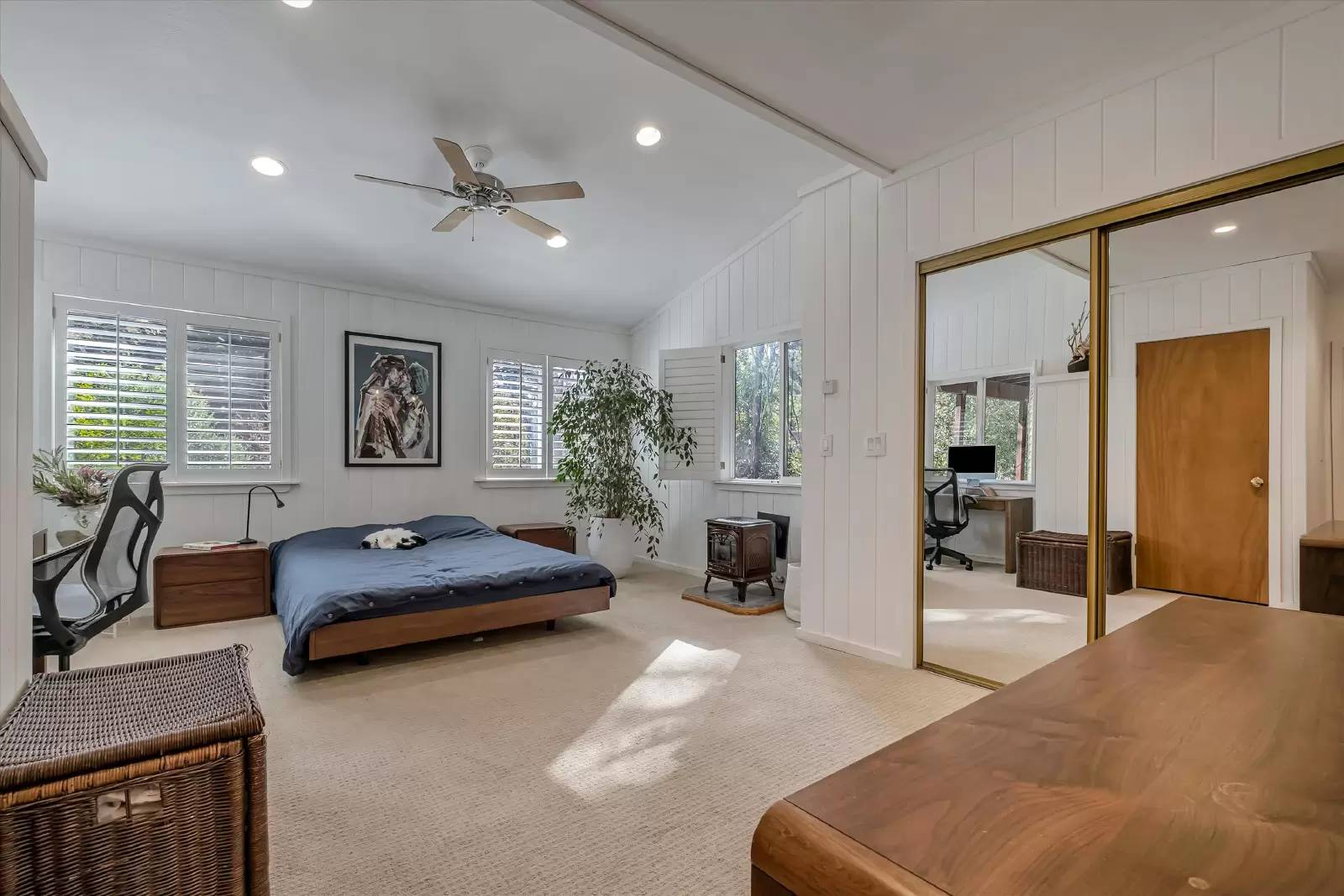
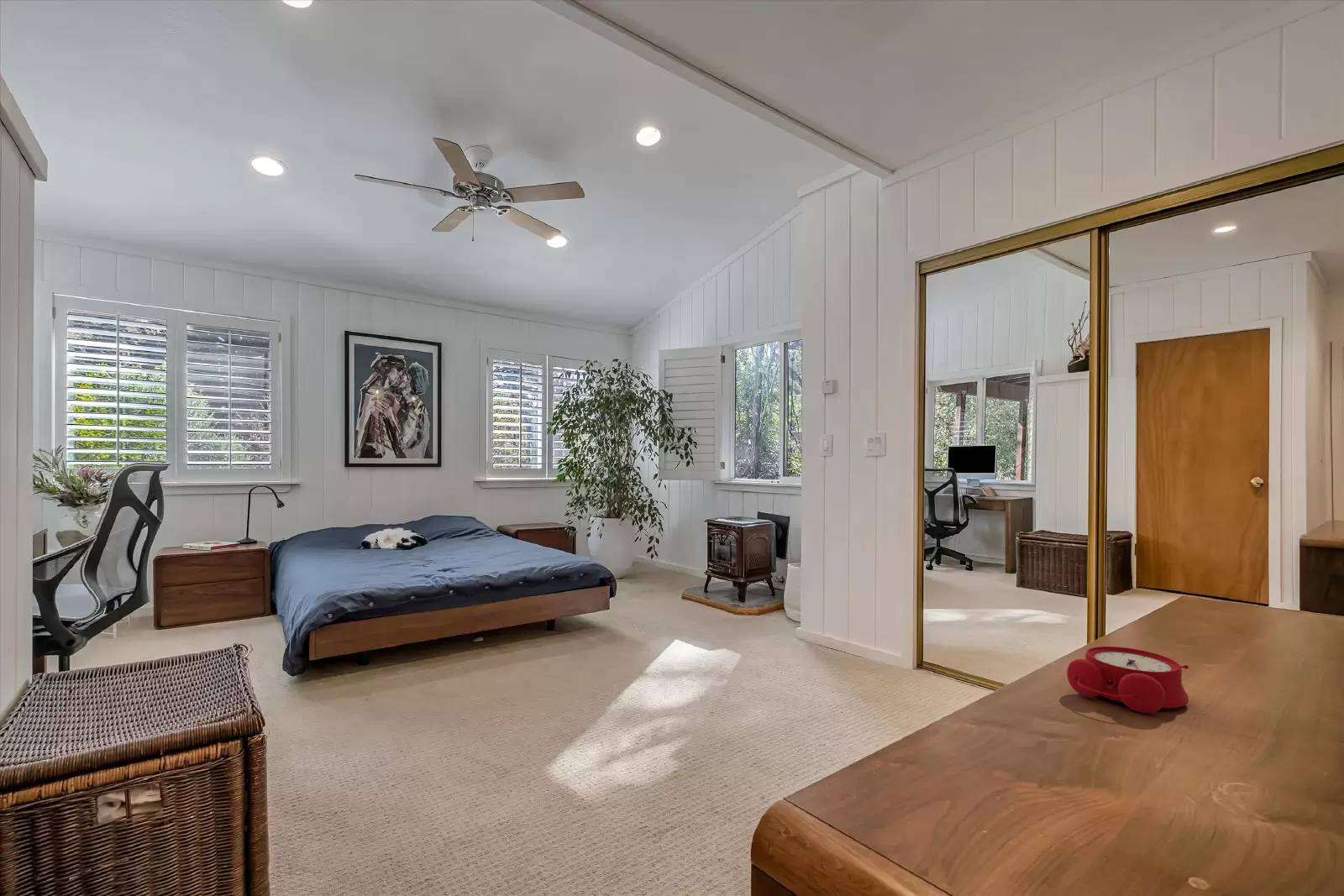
+ alarm clock (1126, 678)
